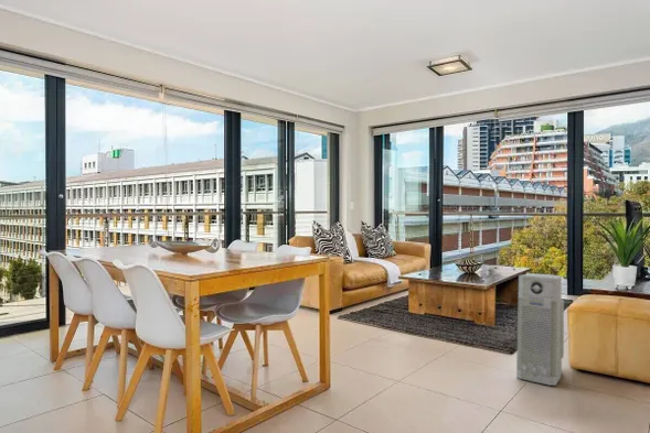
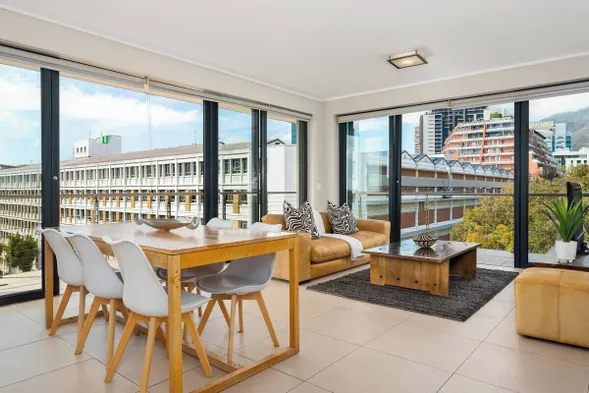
- air purifier (541, 324)
